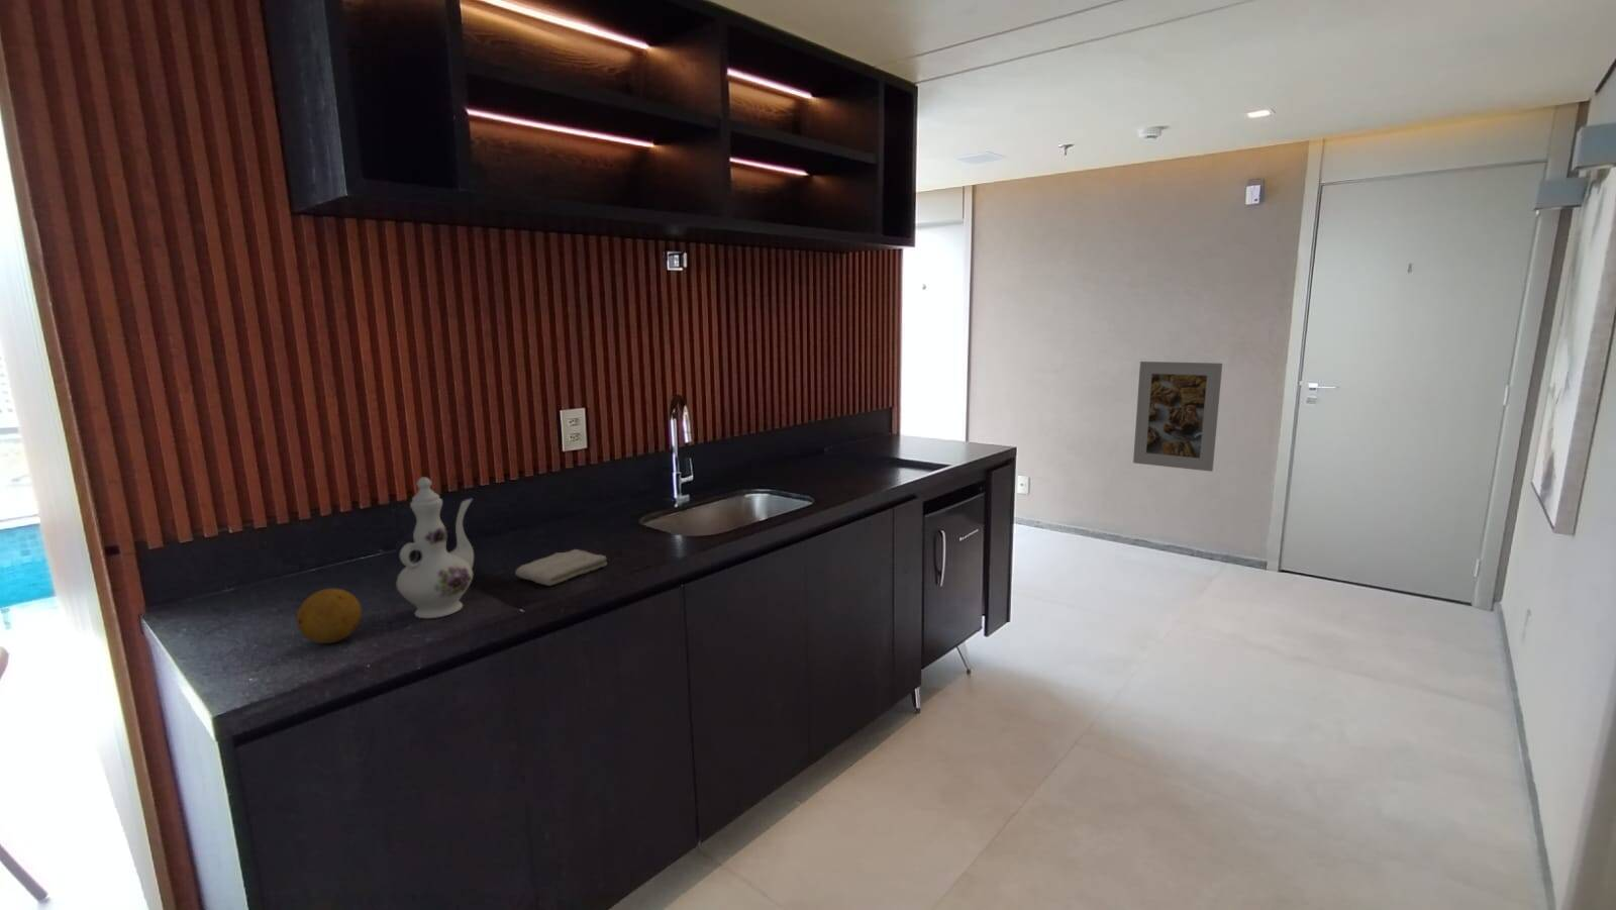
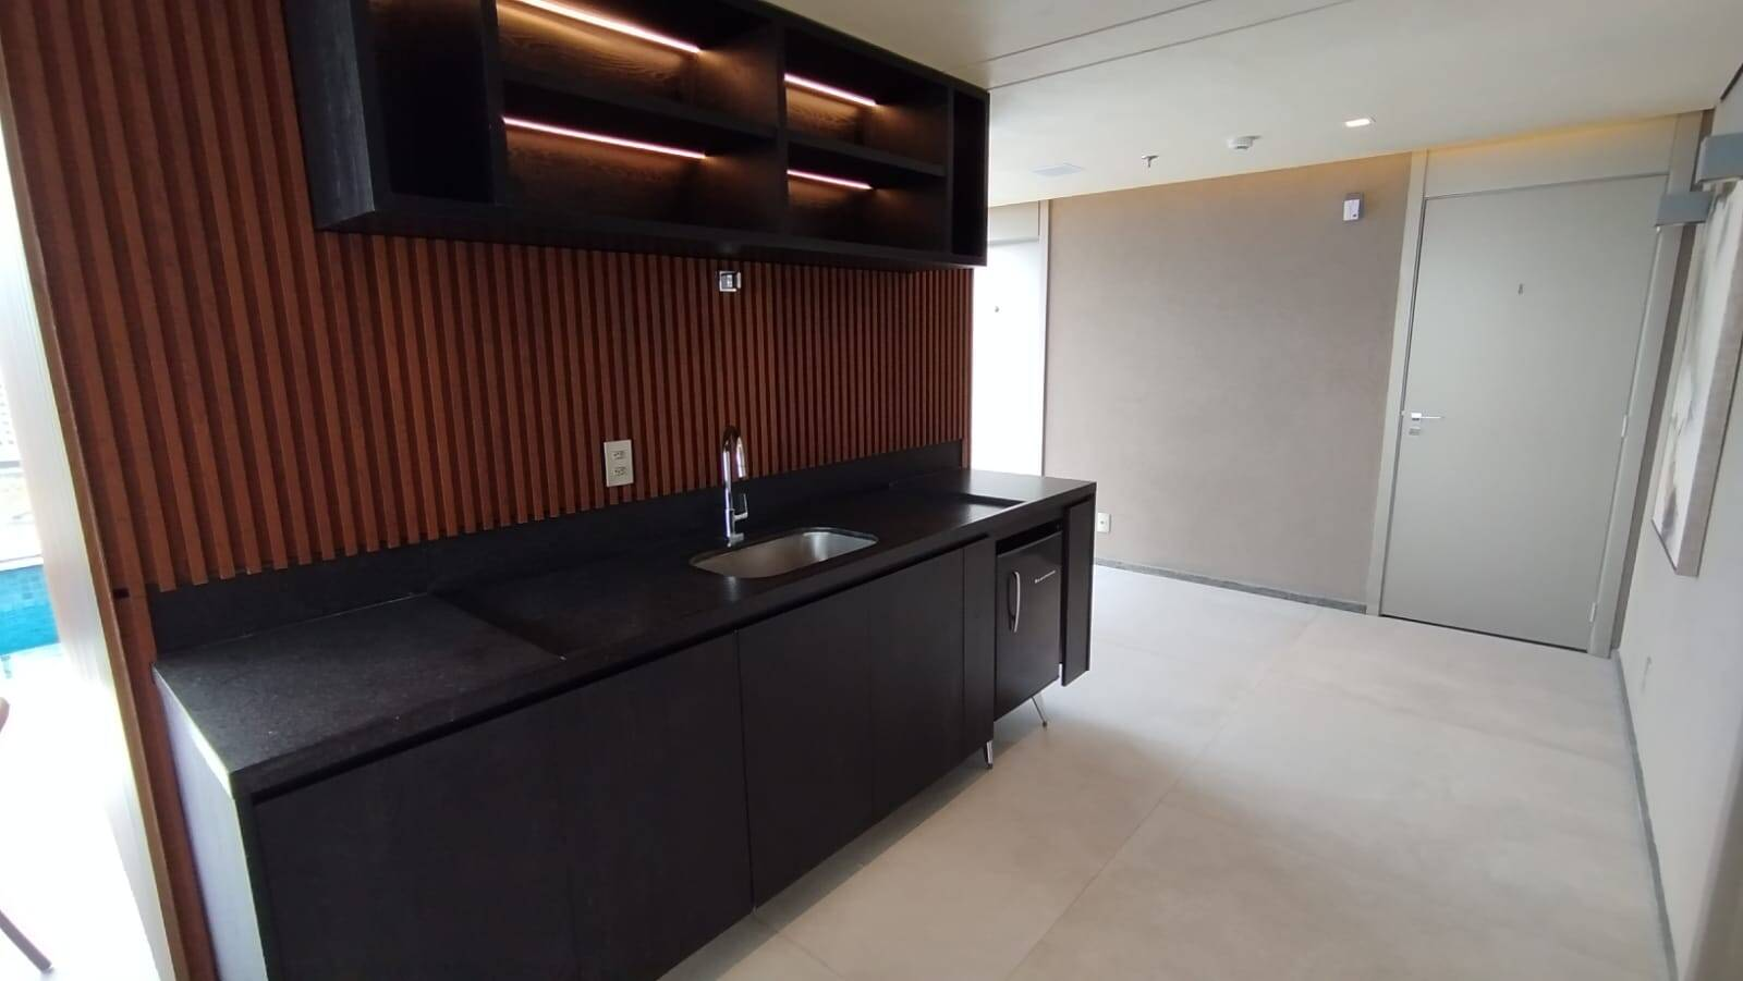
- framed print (1175, 415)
- washcloth (563, 566)
- chinaware (440, 542)
- fruit (330, 615)
